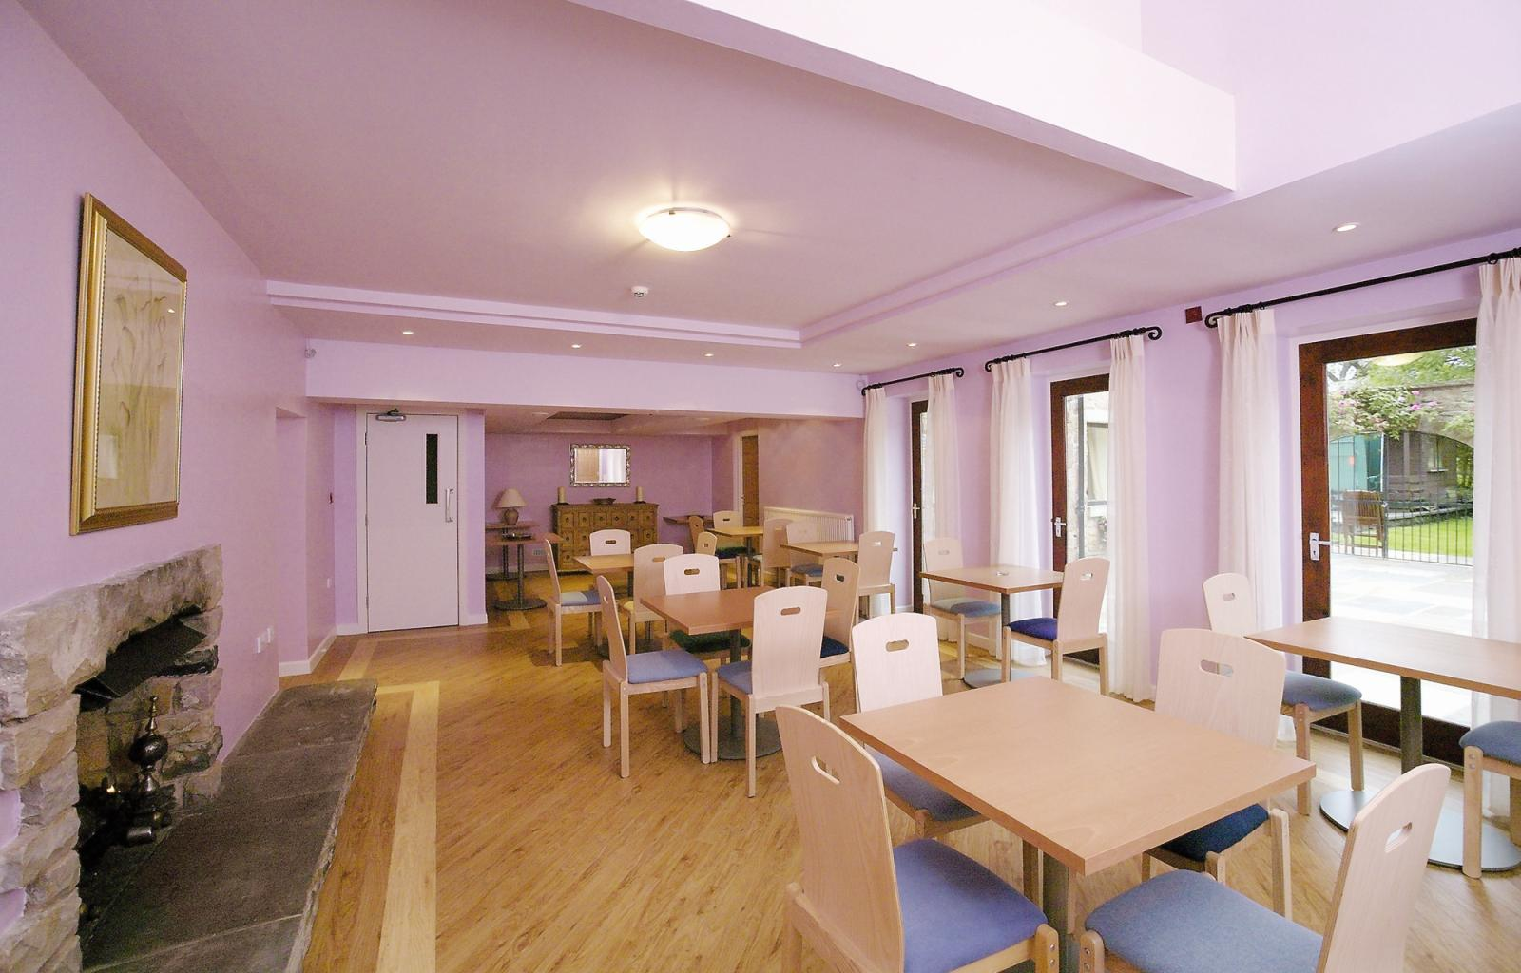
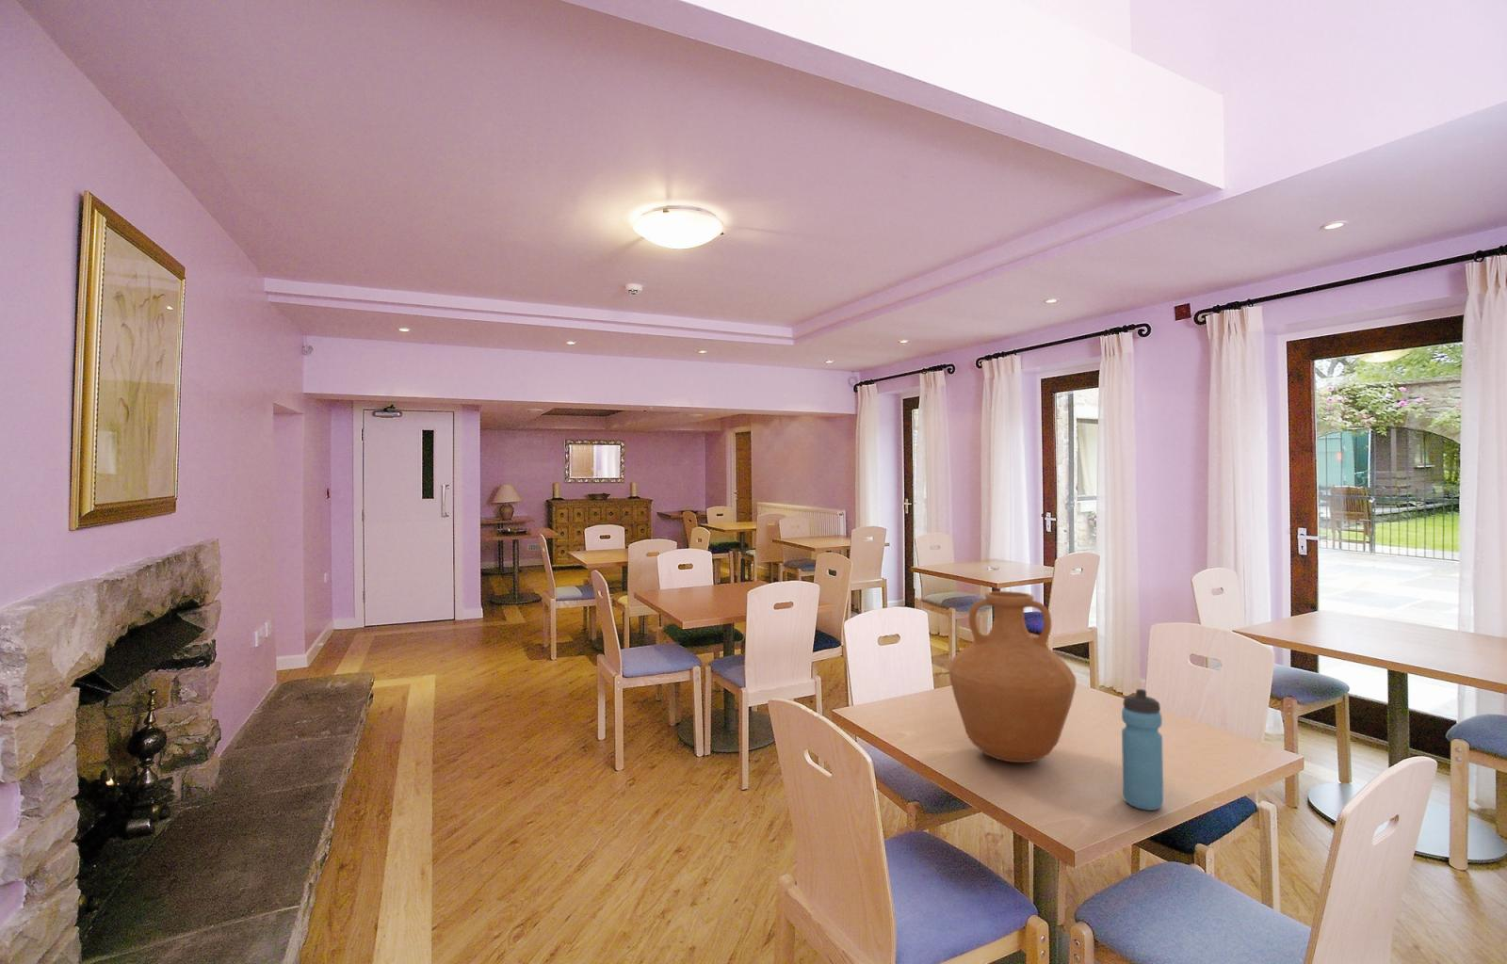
+ vase (1009, 675)
+ water bottle (1141, 747)
